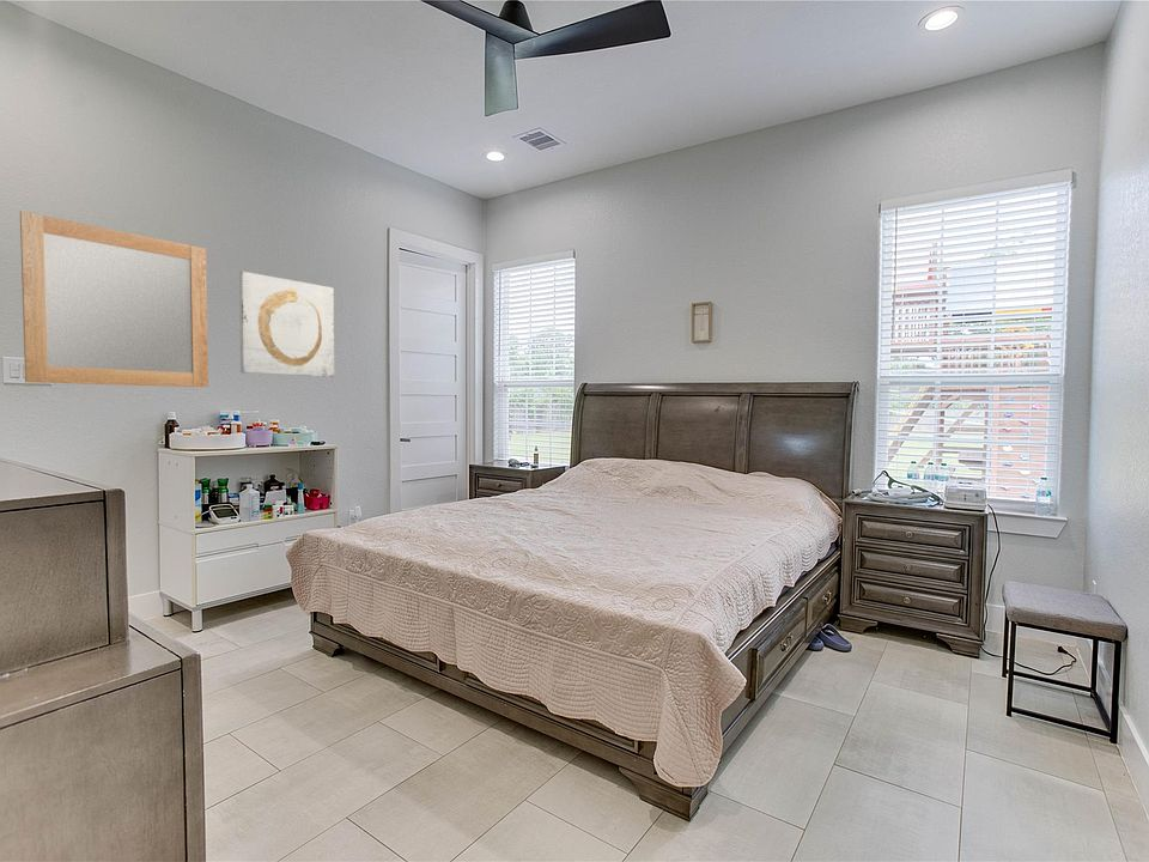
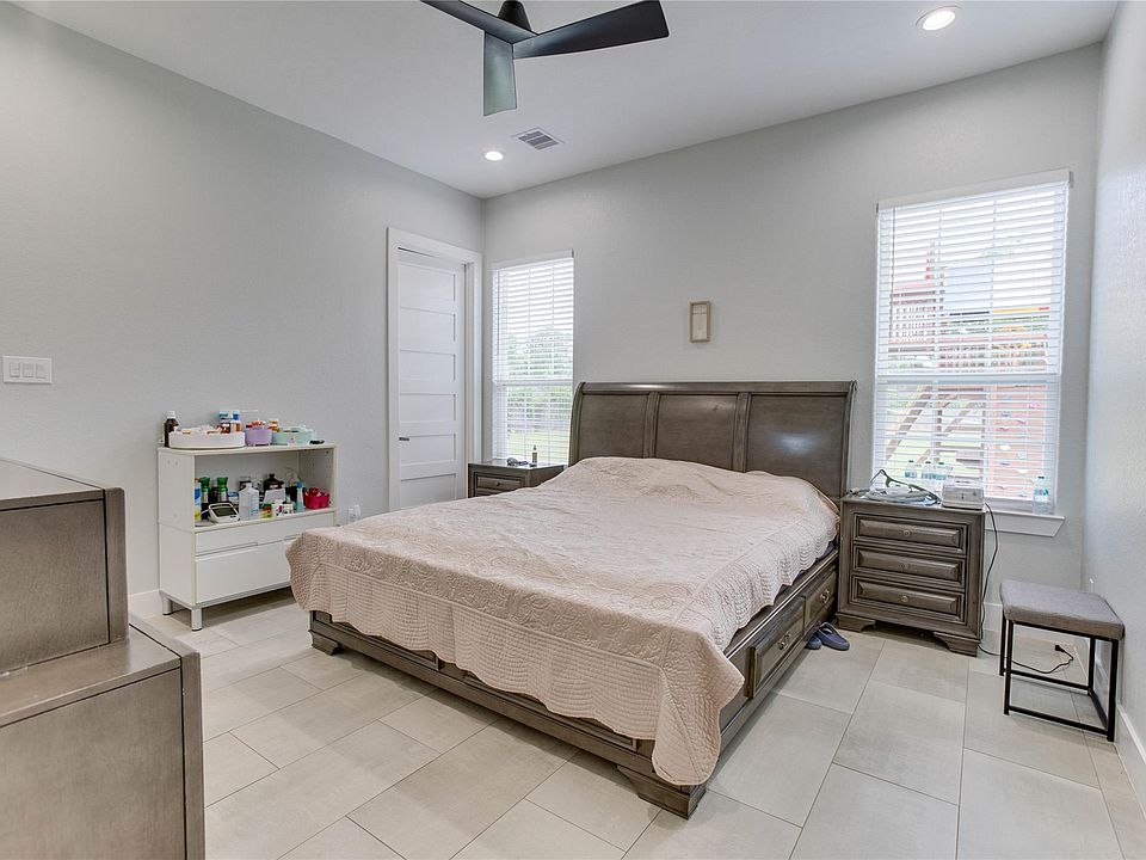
- home mirror (123, 308)
- wall art (288, 327)
